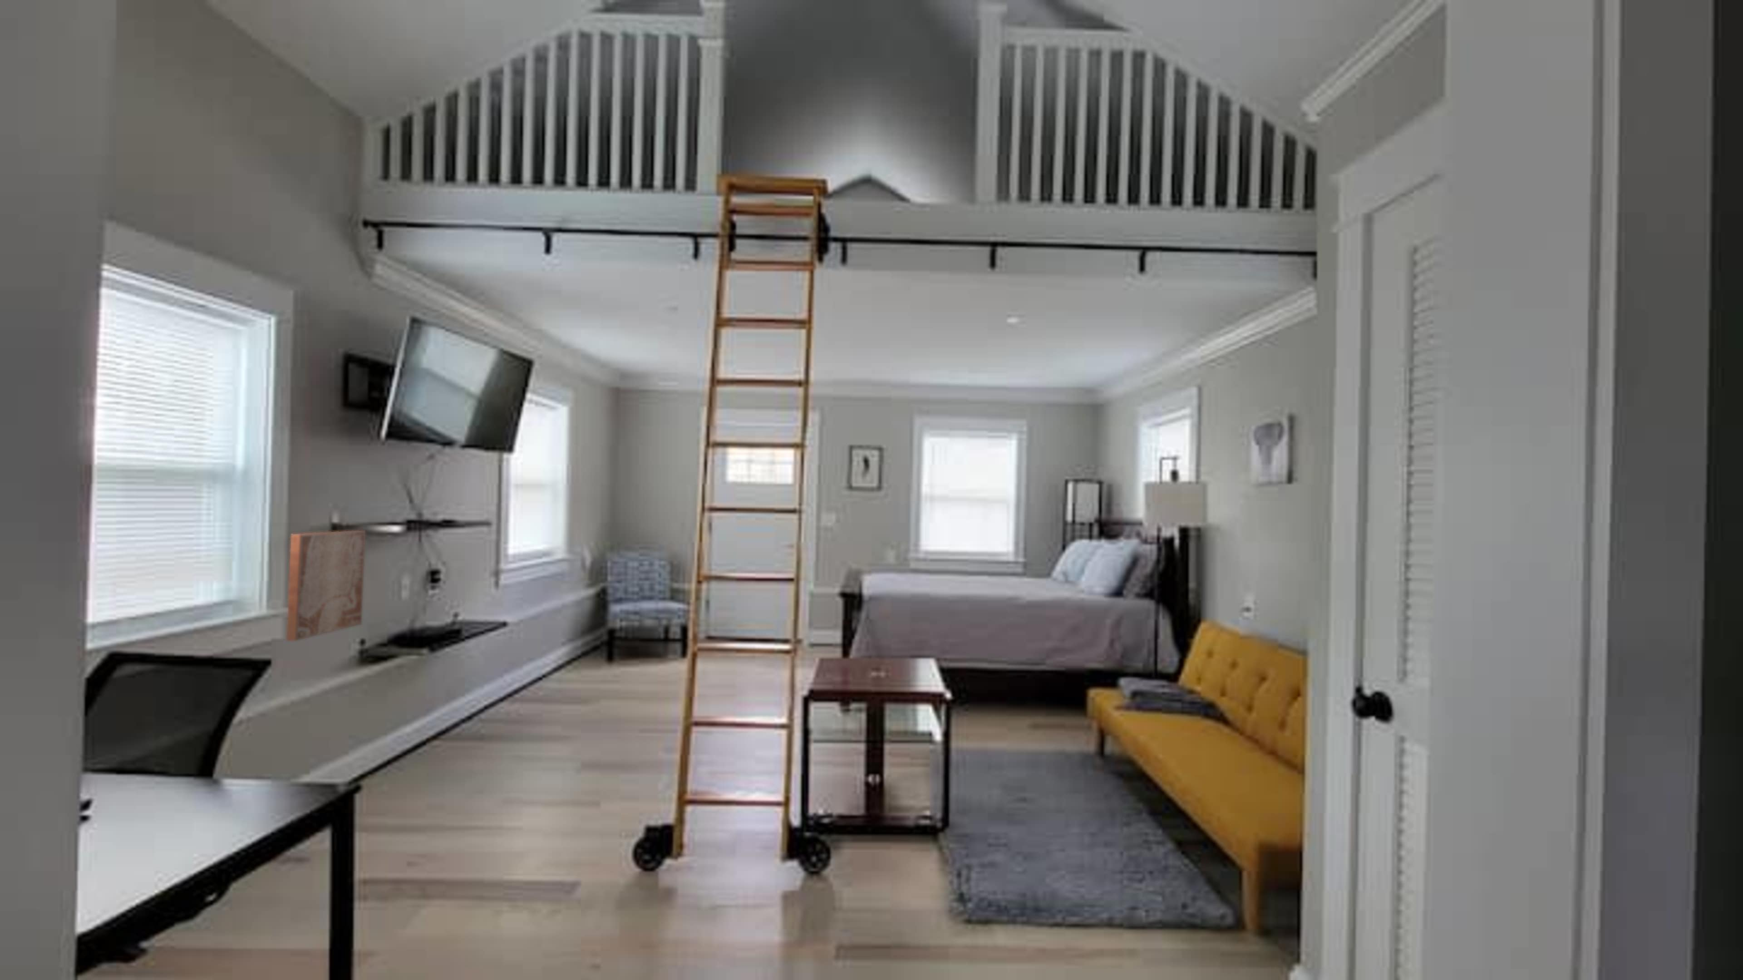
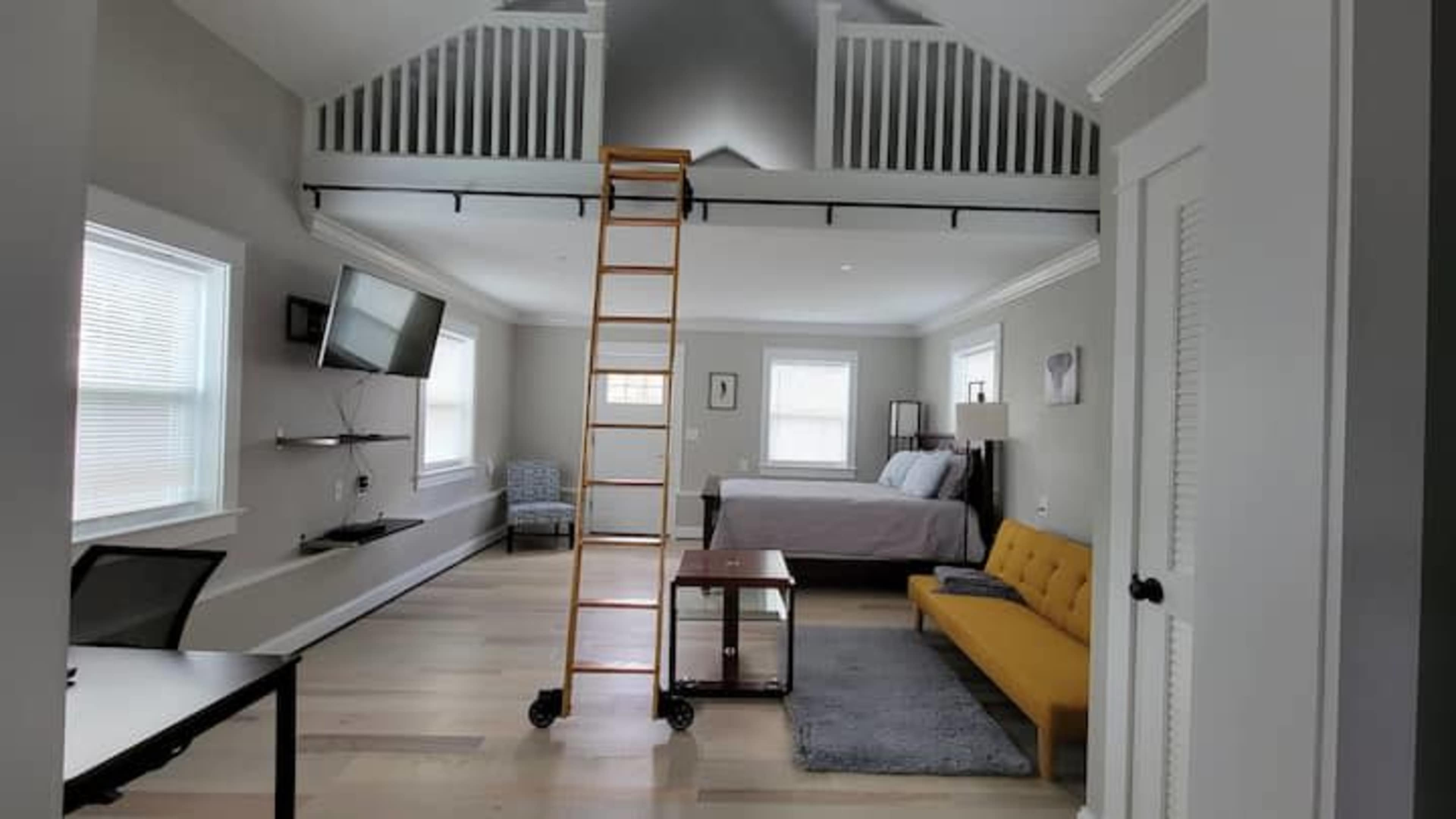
- wall art (328, 582)
